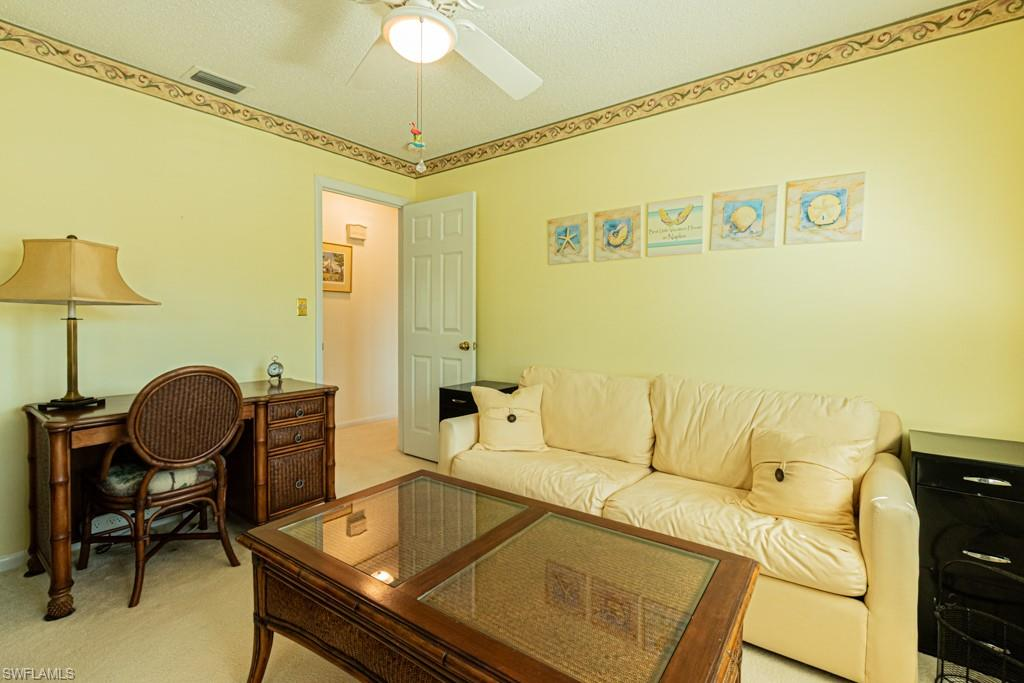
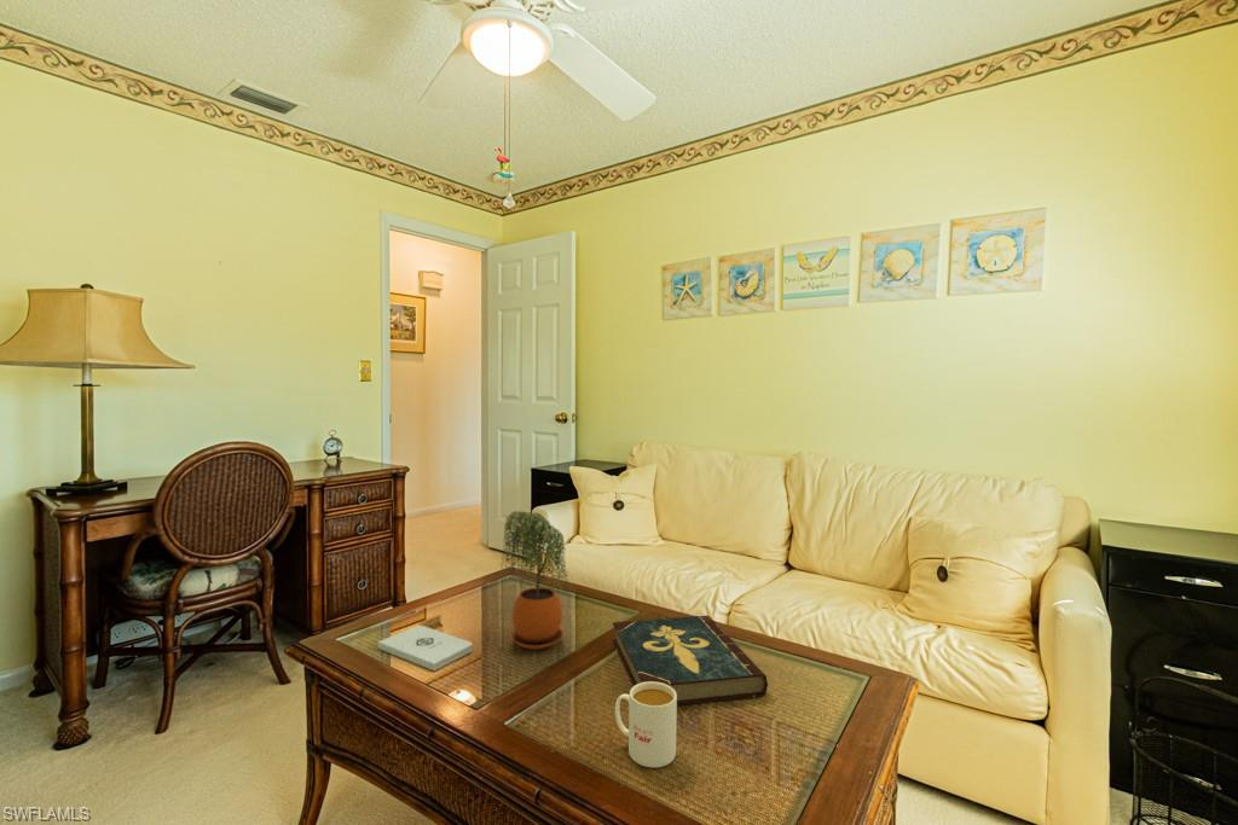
+ book (682, 655)
+ potted plant (533, 577)
+ mug (643, 720)
+ notepad (426, 645)
